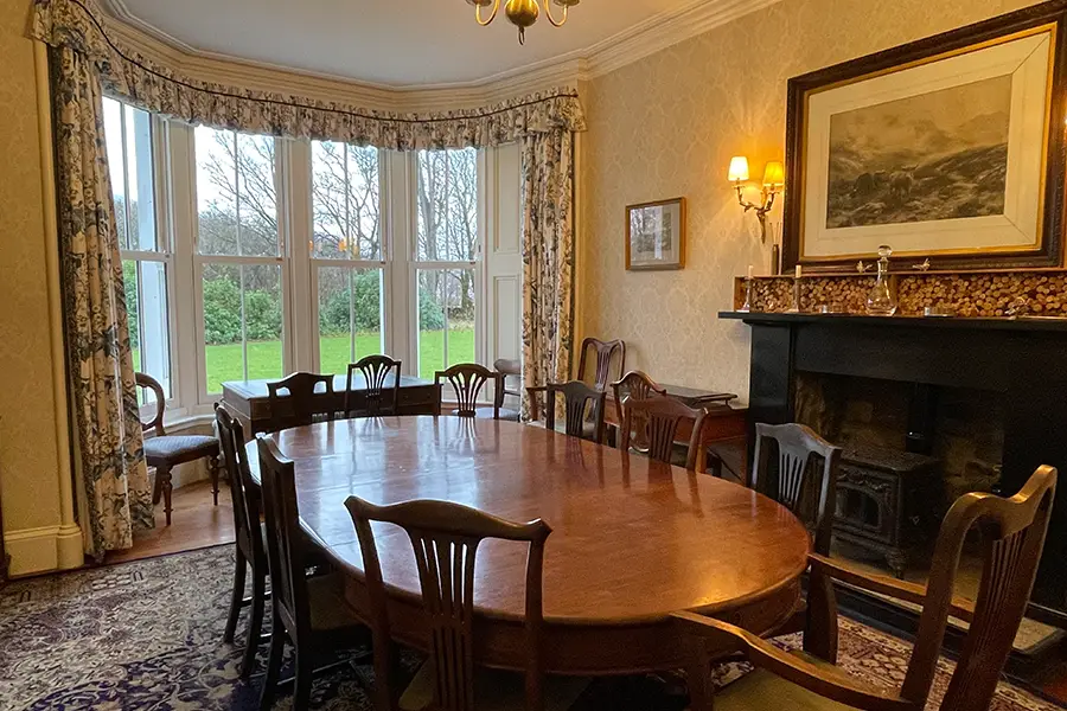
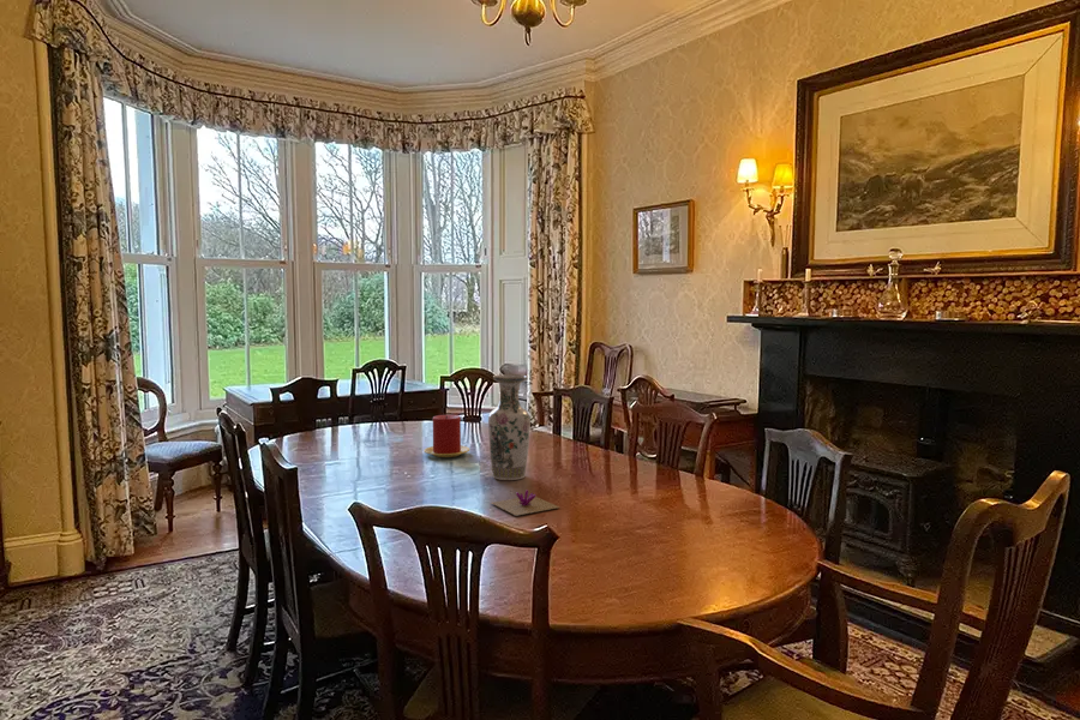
+ candle (446, 434)
+ flower (524, 497)
+ vase (509, 426)
